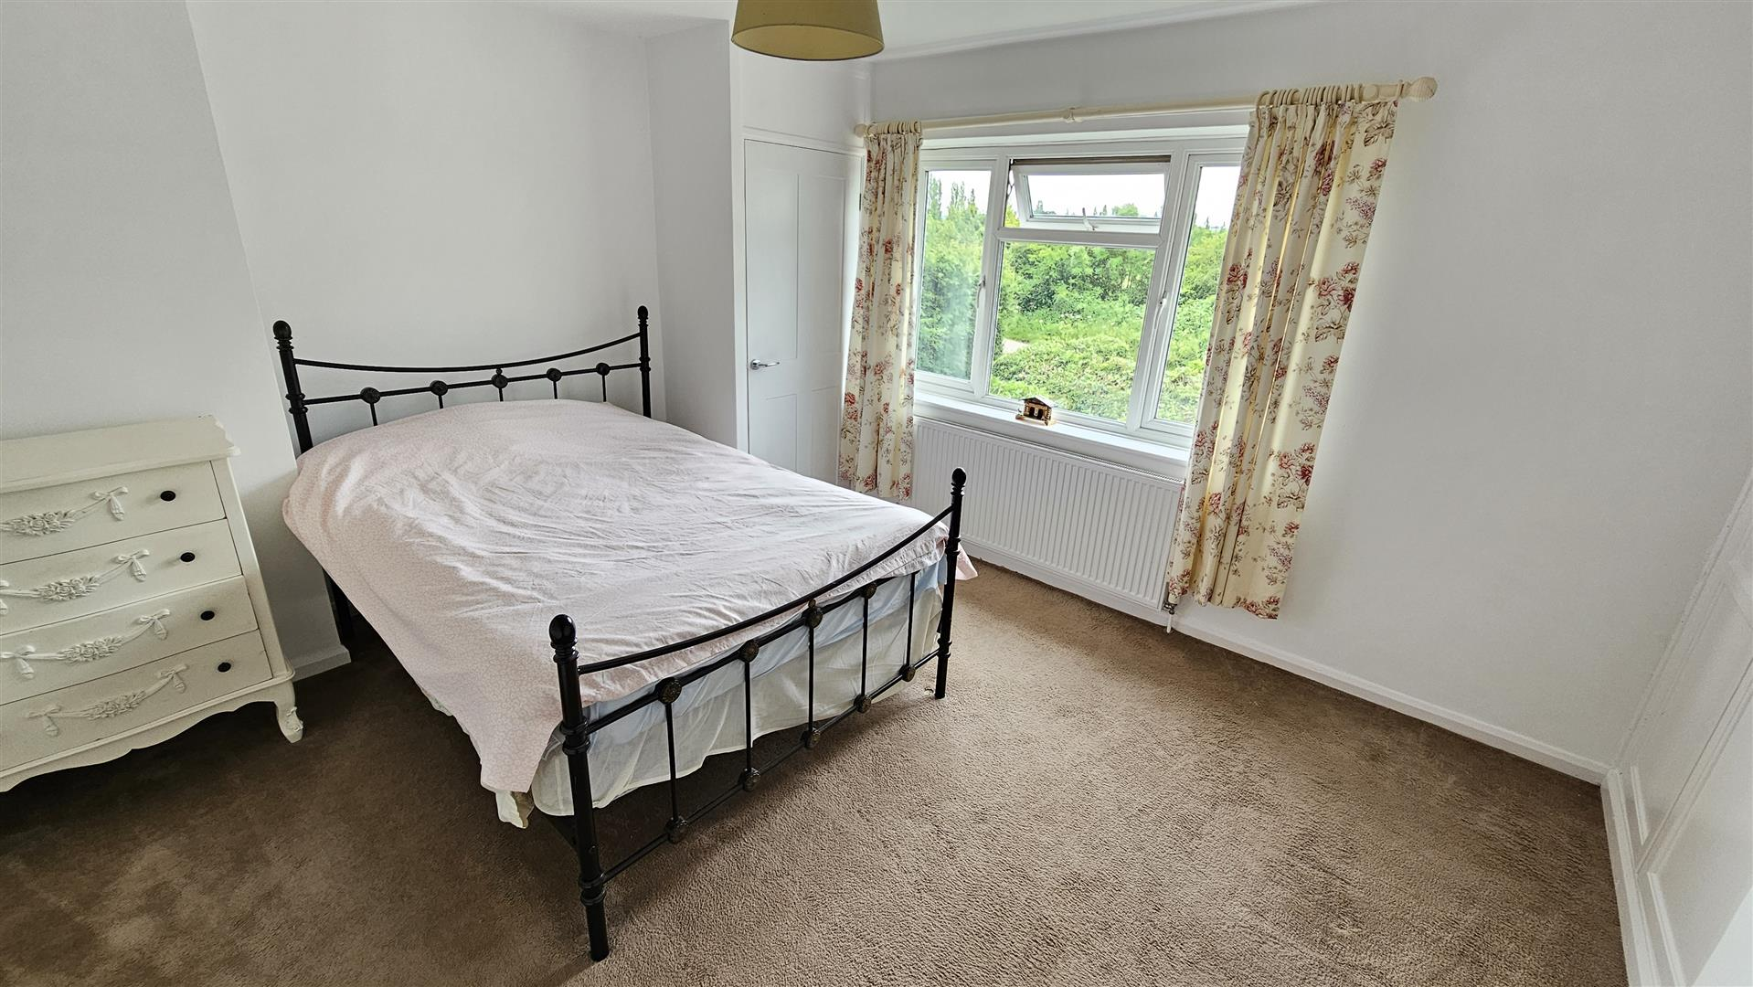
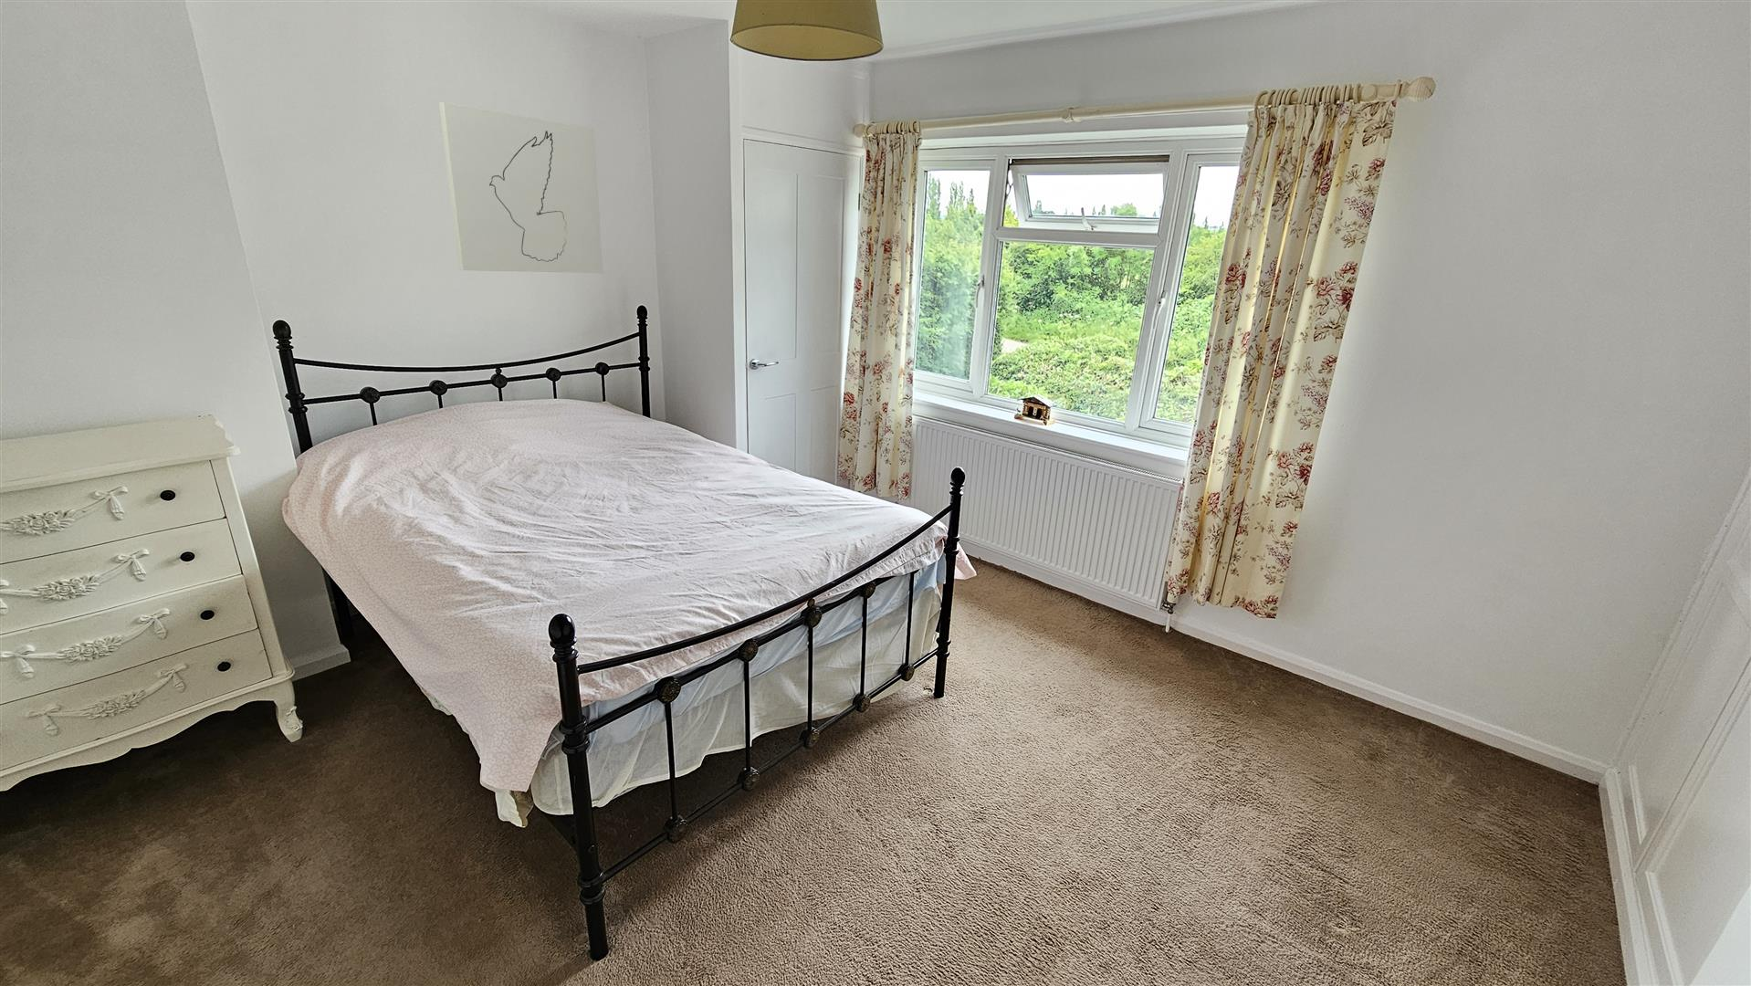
+ wall art (529, 195)
